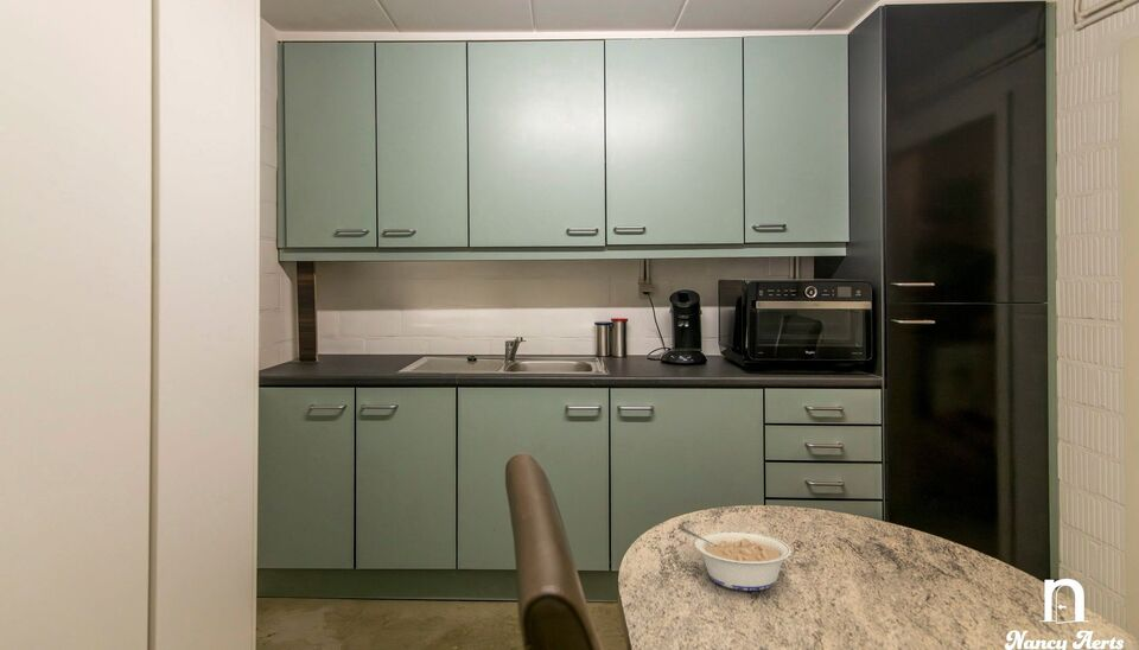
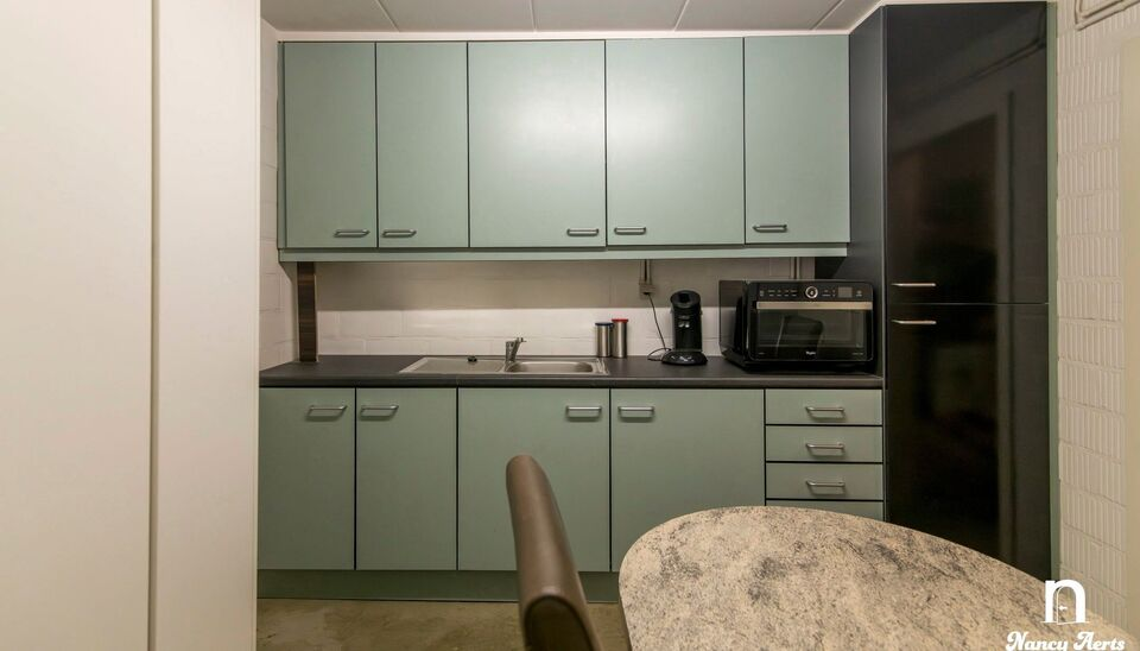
- legume (738, 559)
